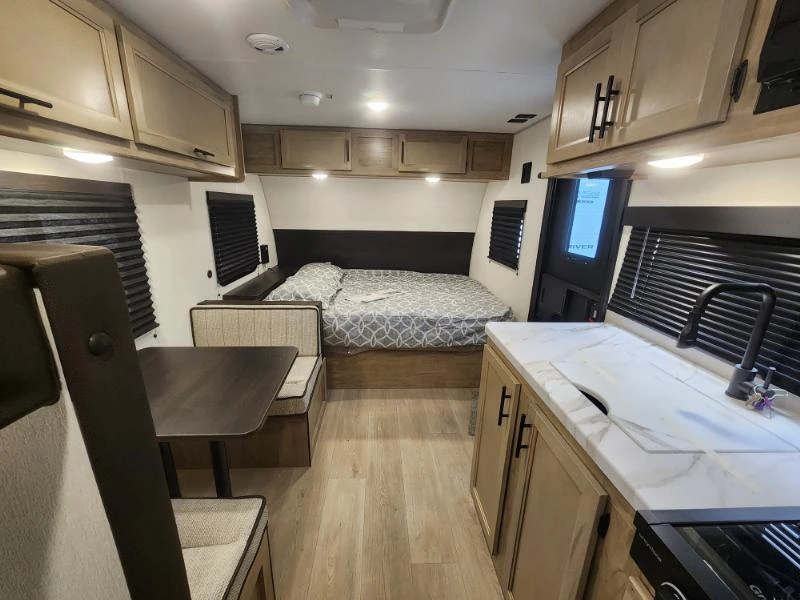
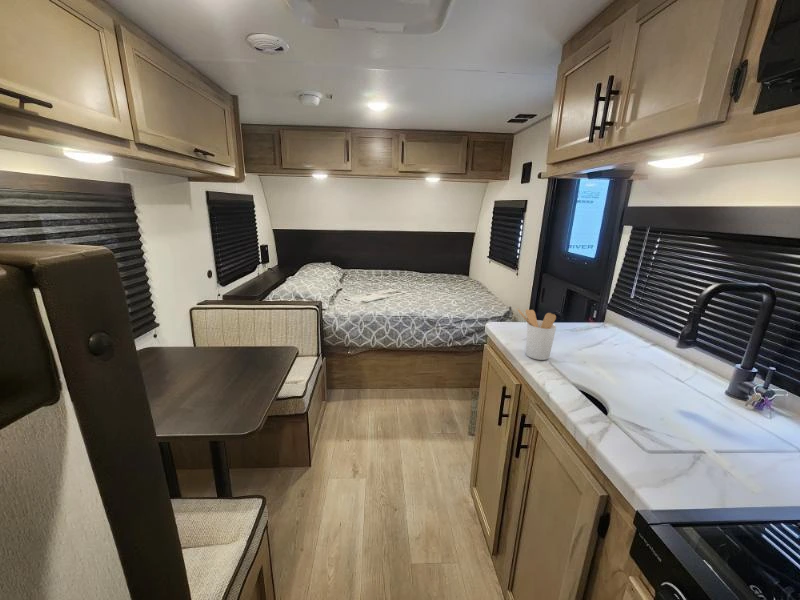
+ utensil holder (533, 332)
